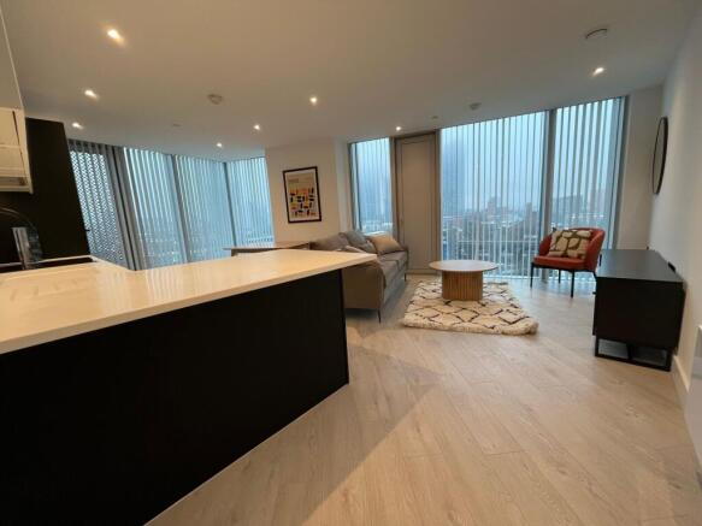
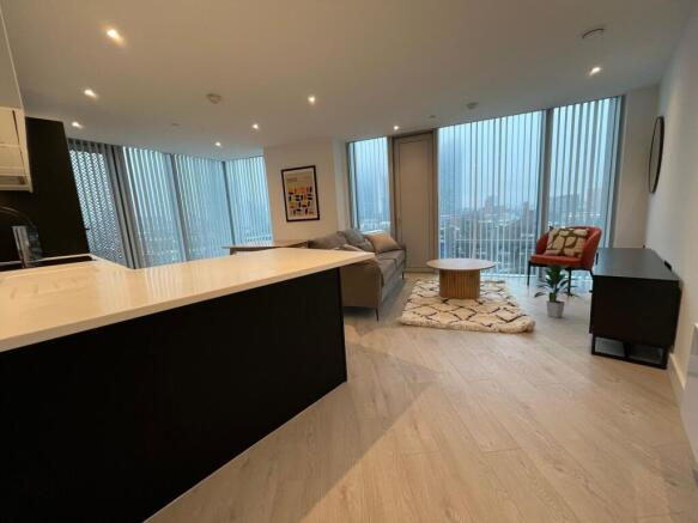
+ indoor plant (554, 288)
